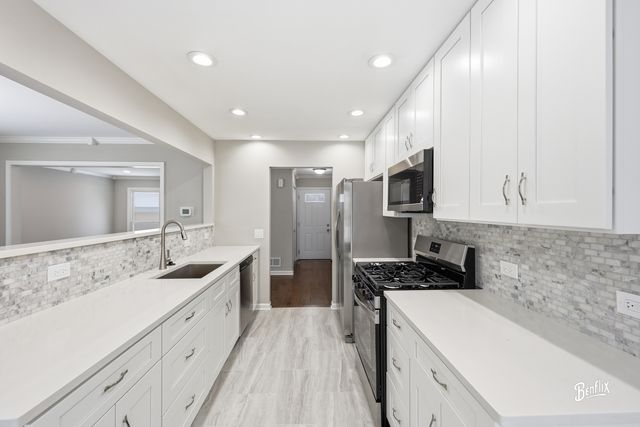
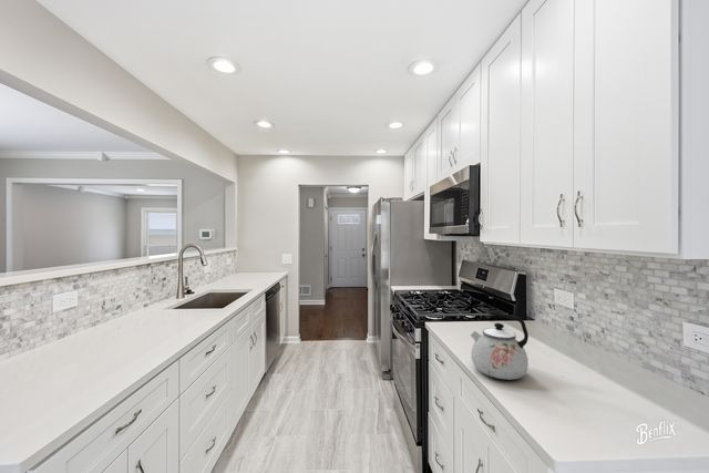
+ kettle (497, 341)
